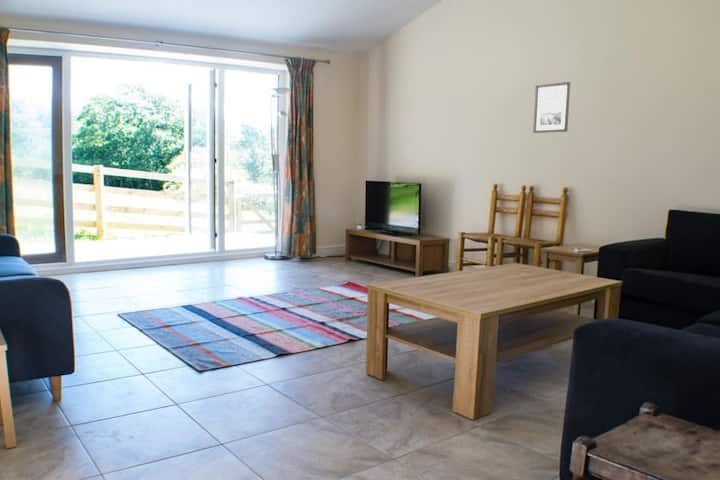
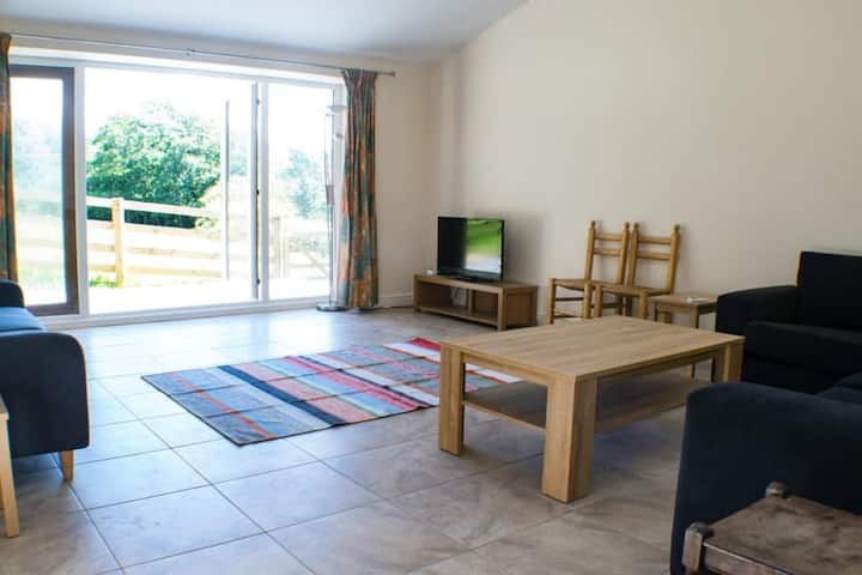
- wall art (551, 108)
